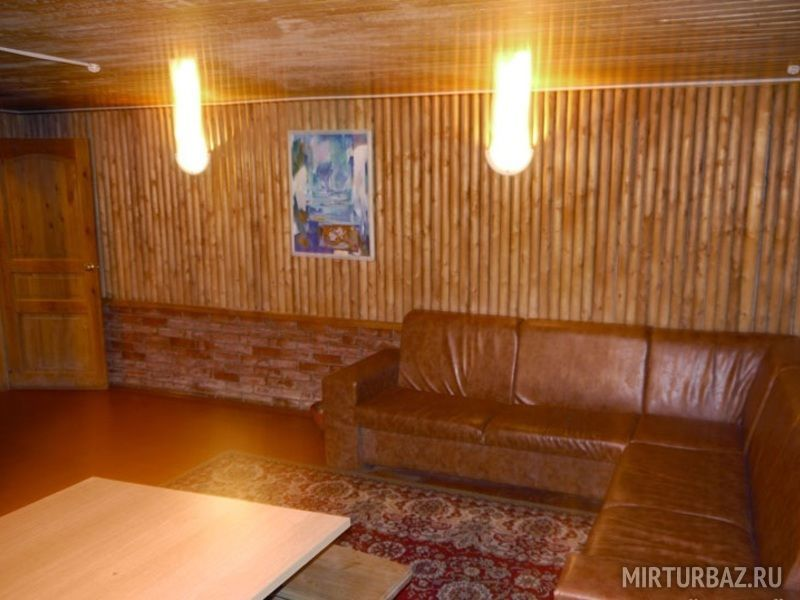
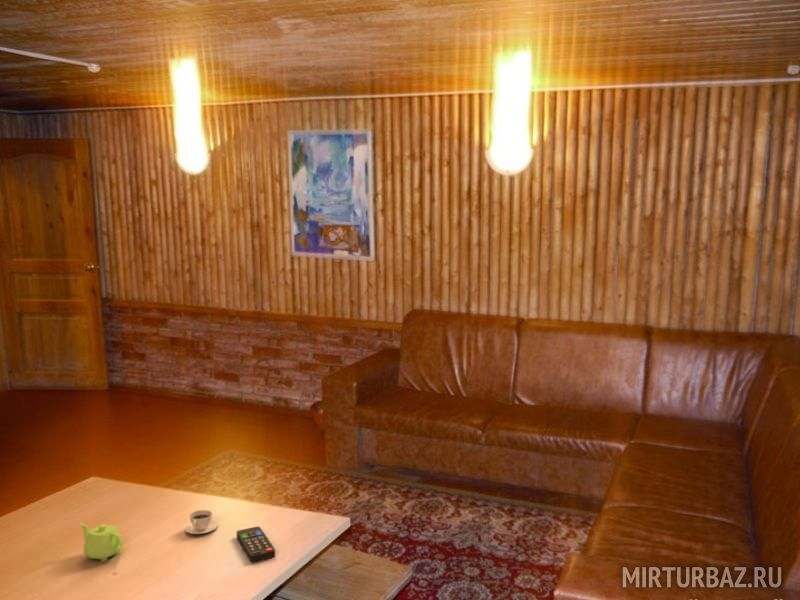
+ teacup (201, 521)
+ remote control (255, 542)
+ teapot (100, 540)
